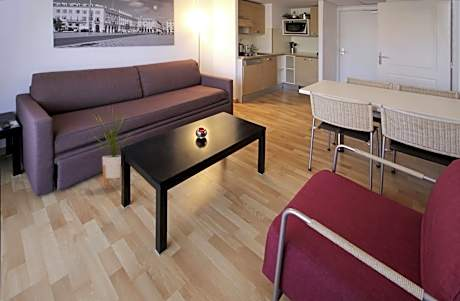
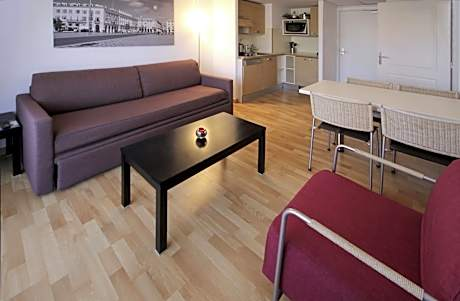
- house plant (112, 146)
